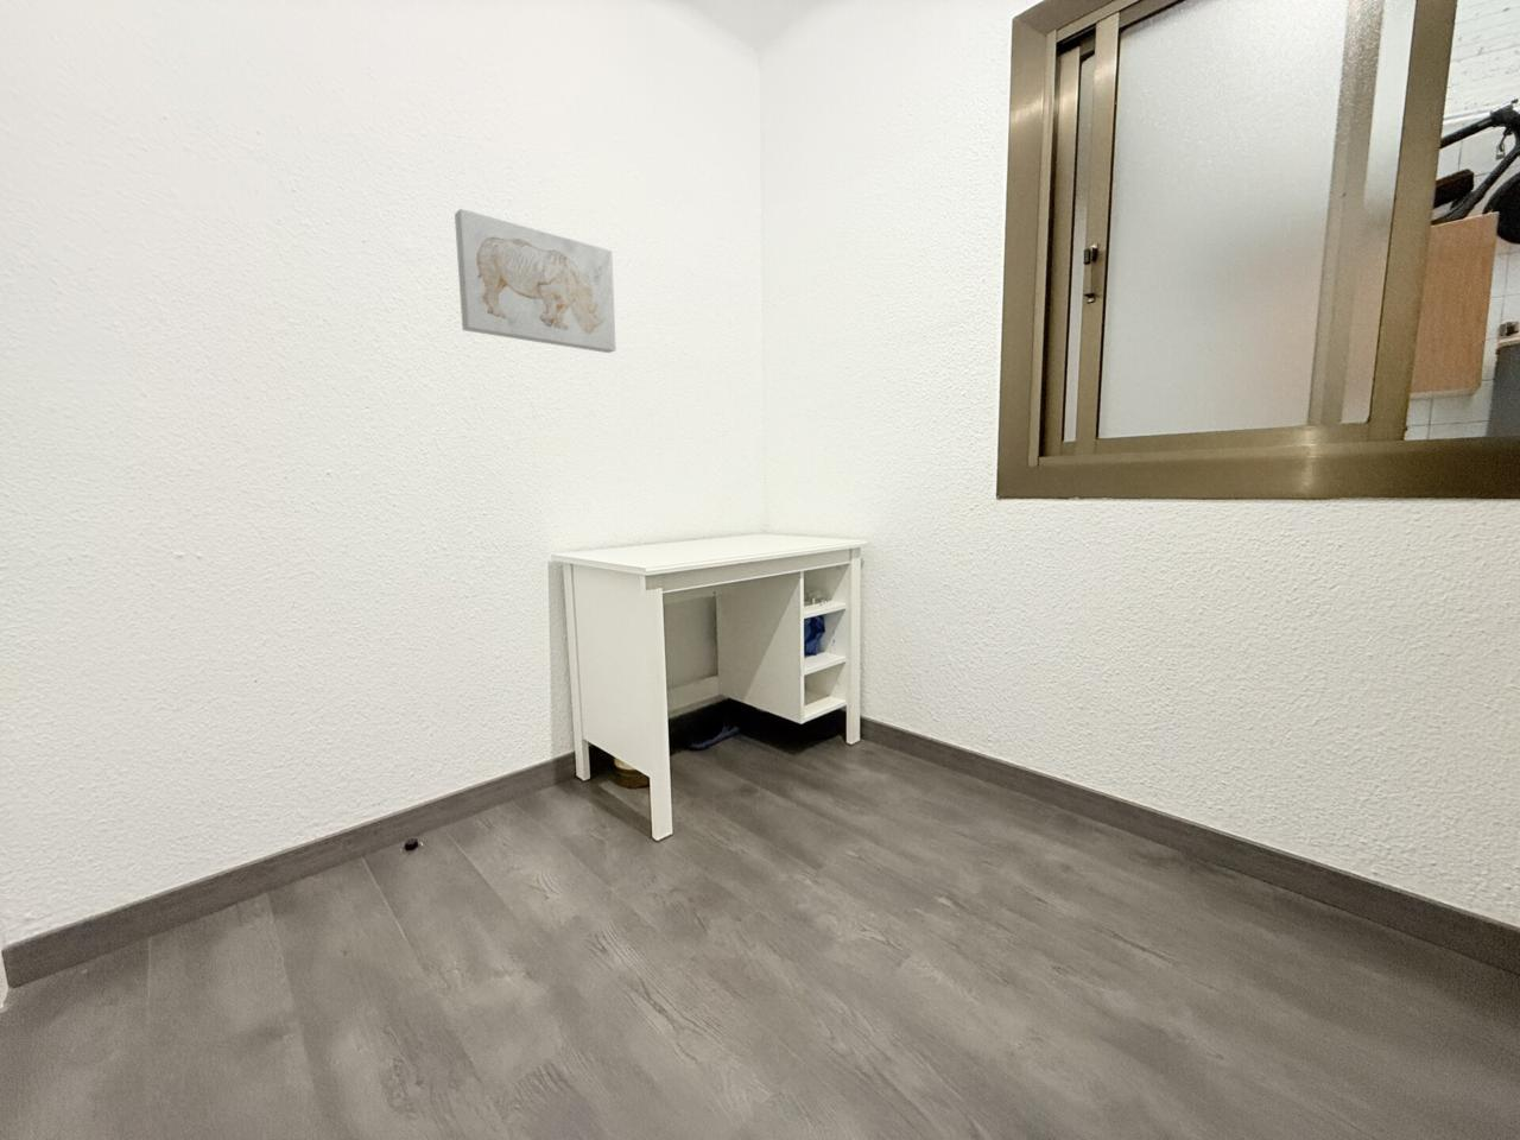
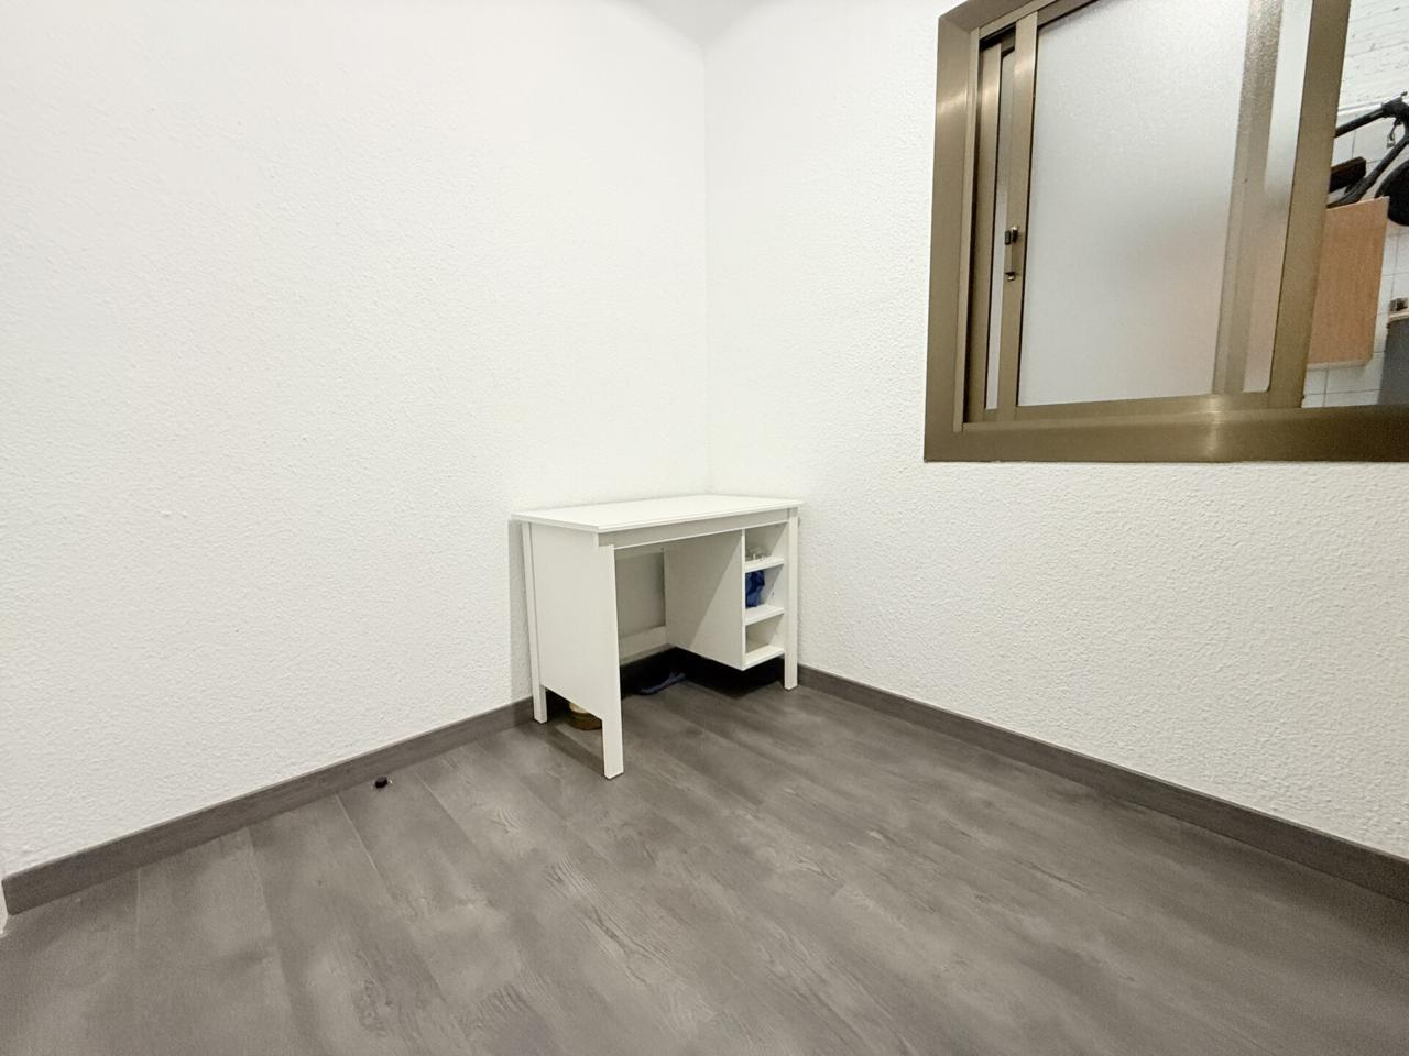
- wall art (541, 287)
